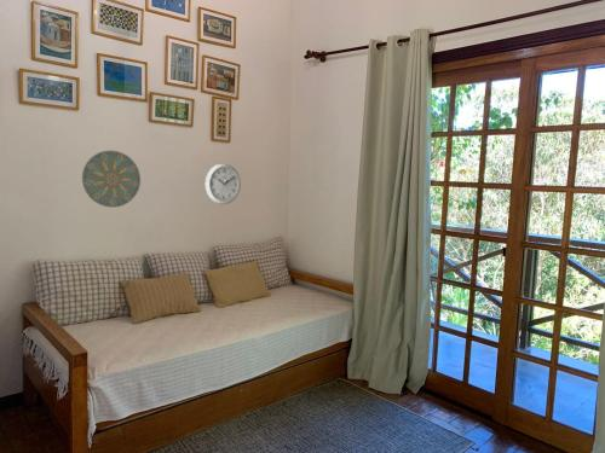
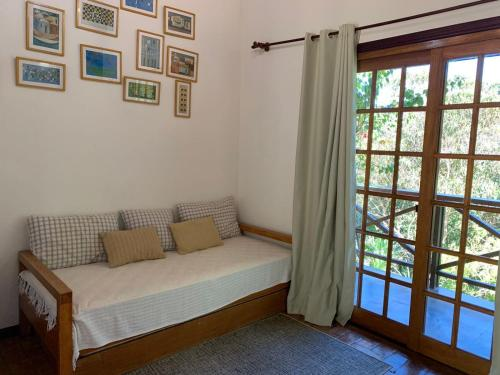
- decorative plate (111, 179)
- wall clock (224, 184)
